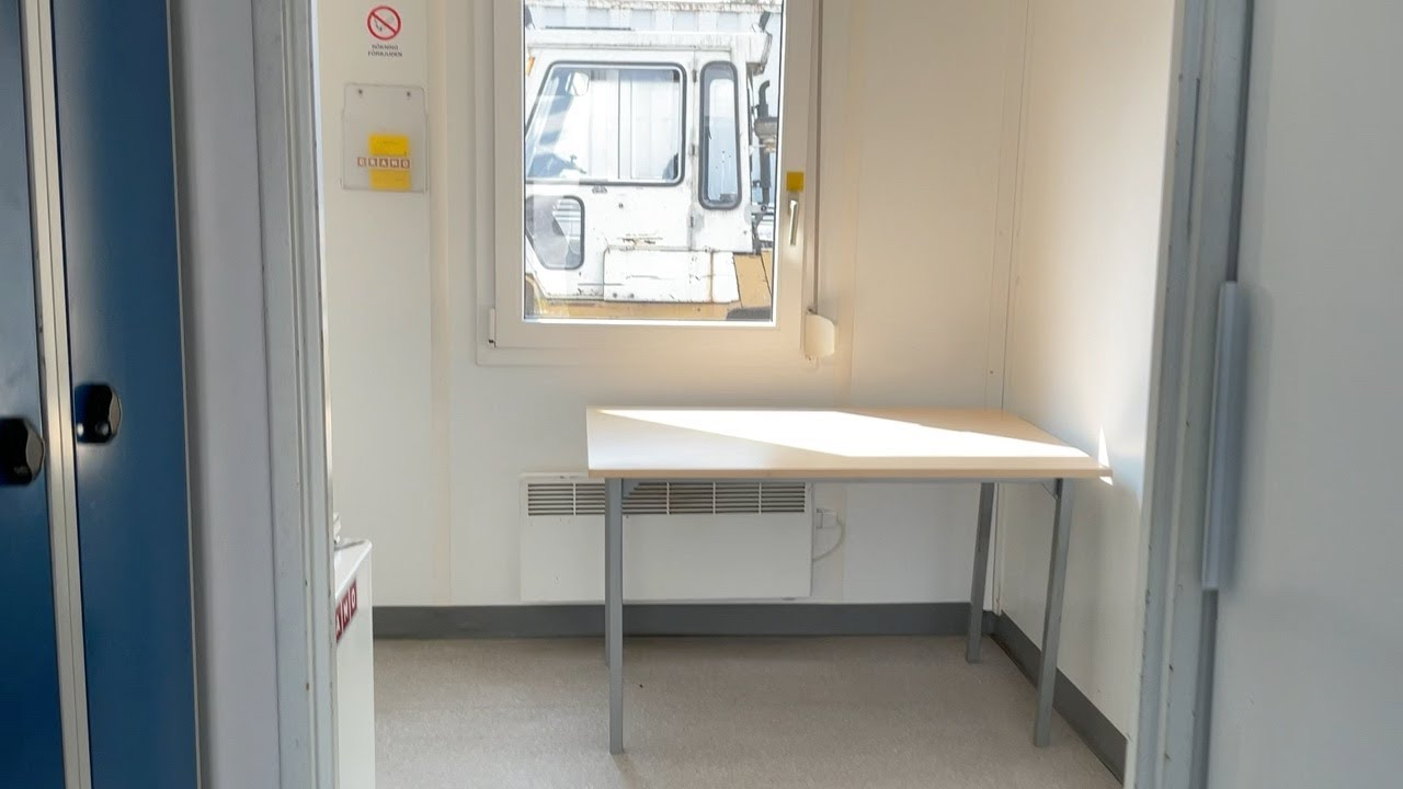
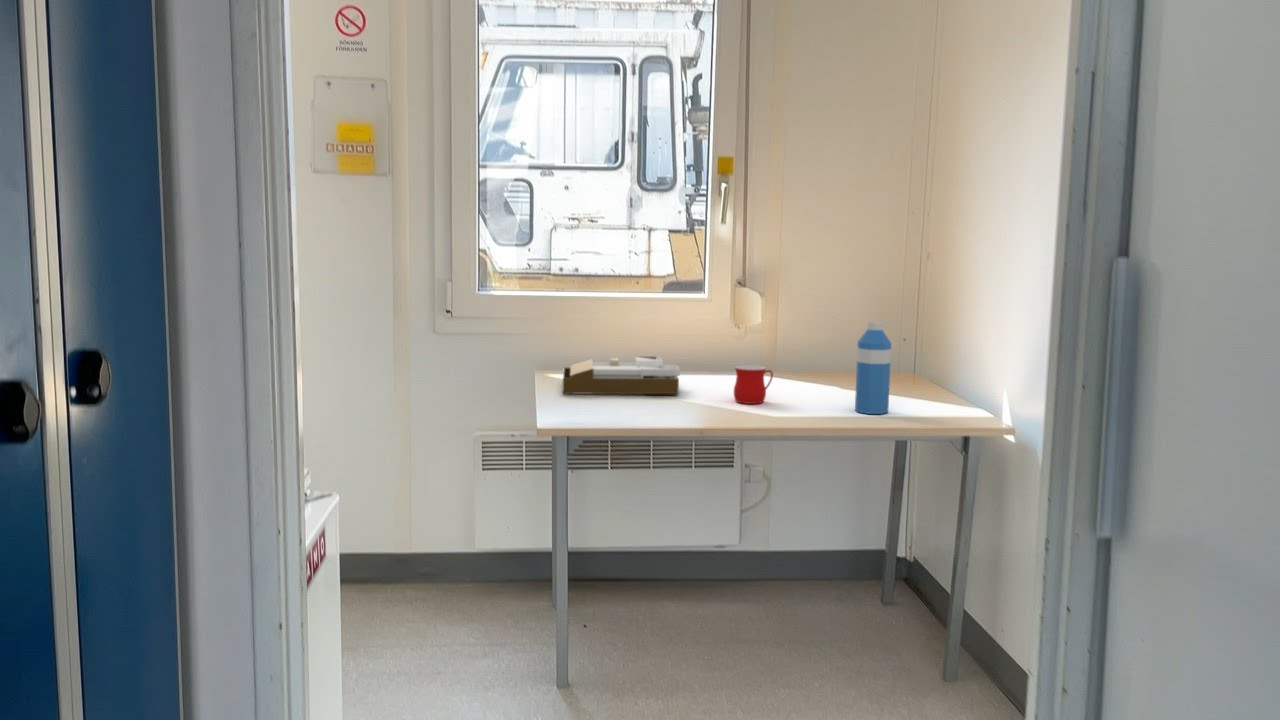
+ mug (754, 384)
+ paper tray (620, 374)
+ water bottle (873, 367)
